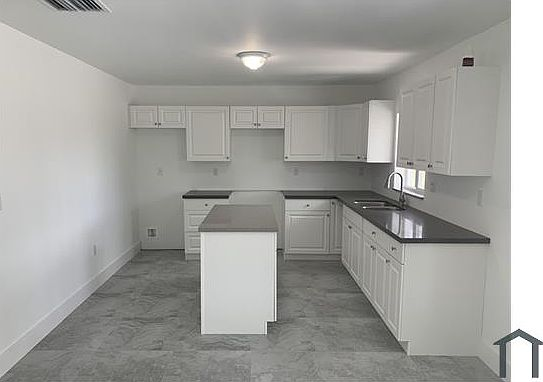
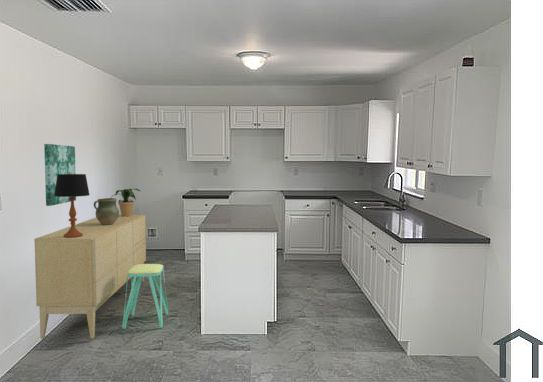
+ table lamp (72, 205)
+ ceramic jug (106, 211)
+ potted plant (126, 202)
+ sideboard (101, 265)
+ wall art (61, 173)
+ stool (152, 293)
